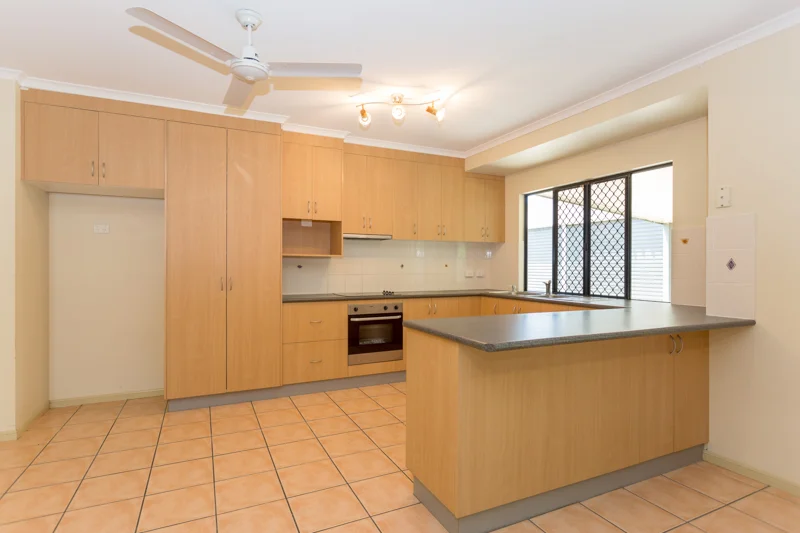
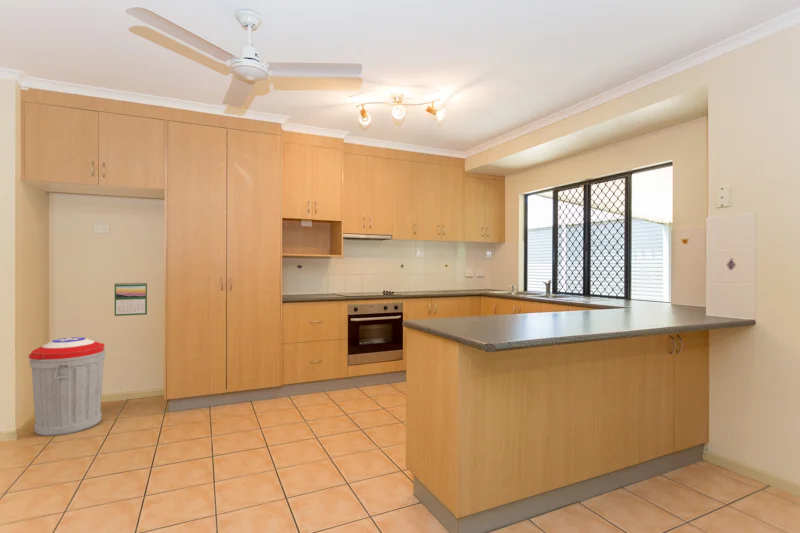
+ calendar (131, 298)
+ trash can (69, 382)
